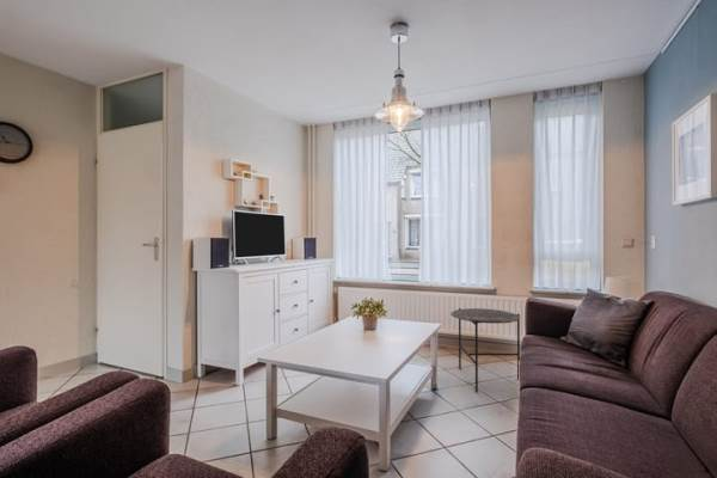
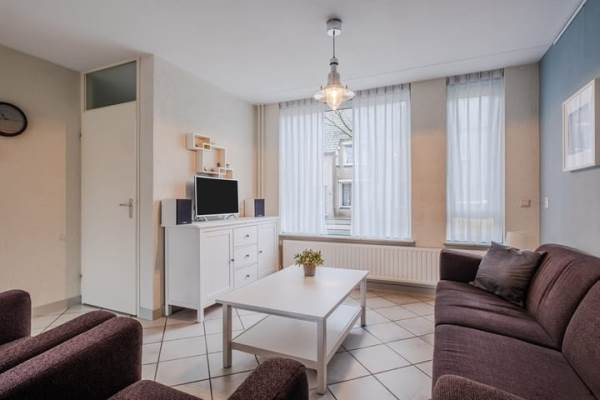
- side table (485, 354)
